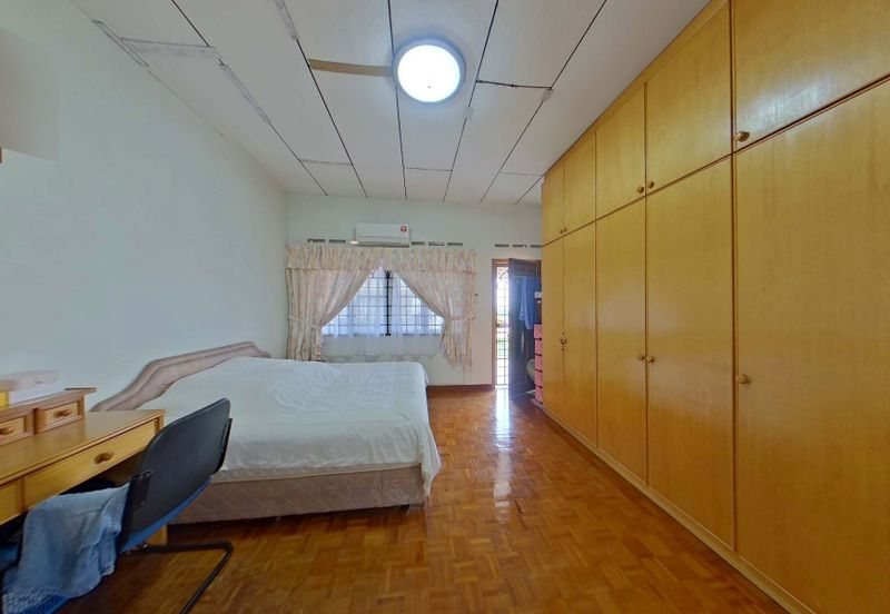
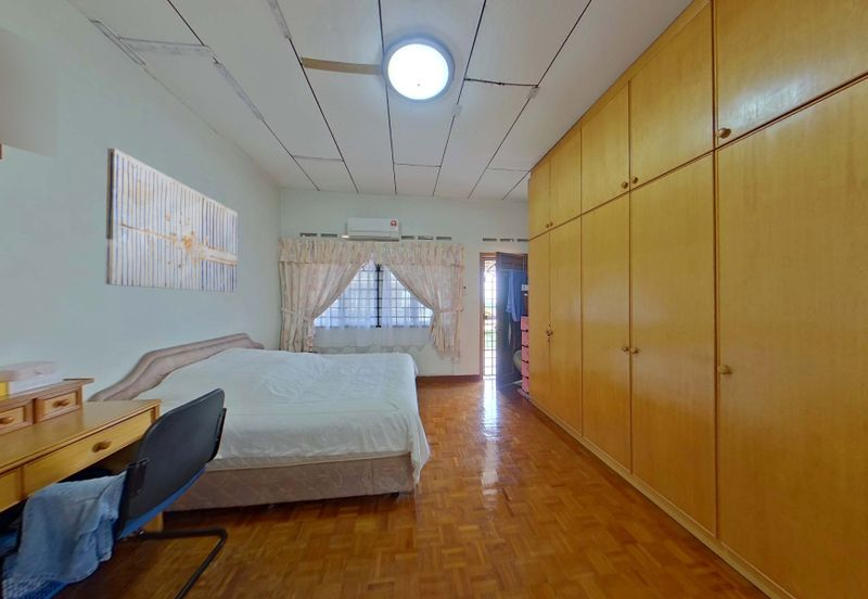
+ wall art (189, 239)
